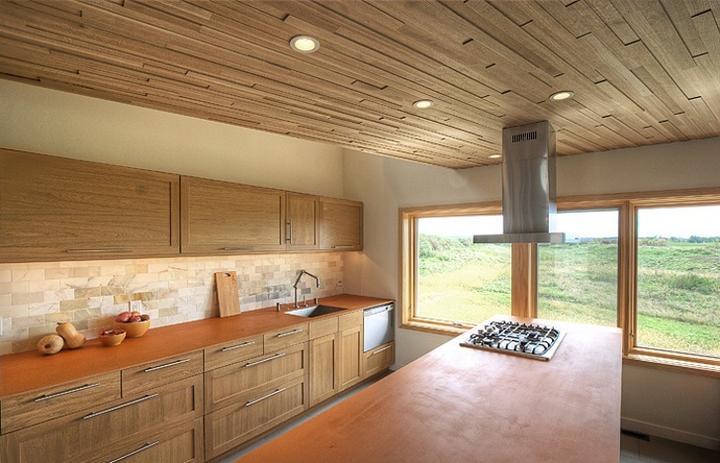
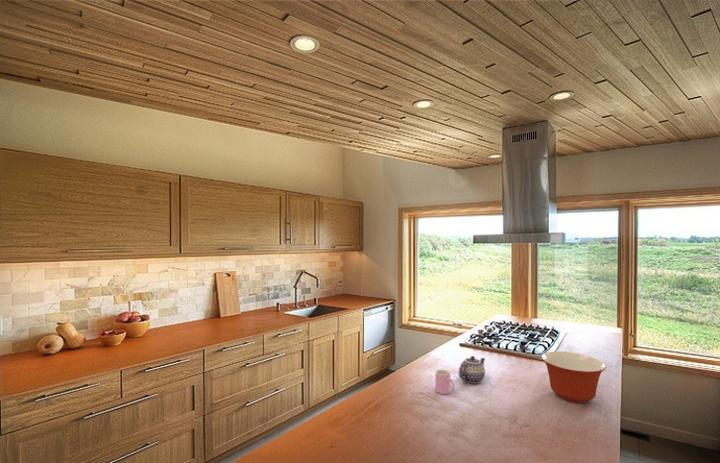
+ mixing bowl (572, 378)
+ teapot (472, 368)
+ cup (445, 382)
